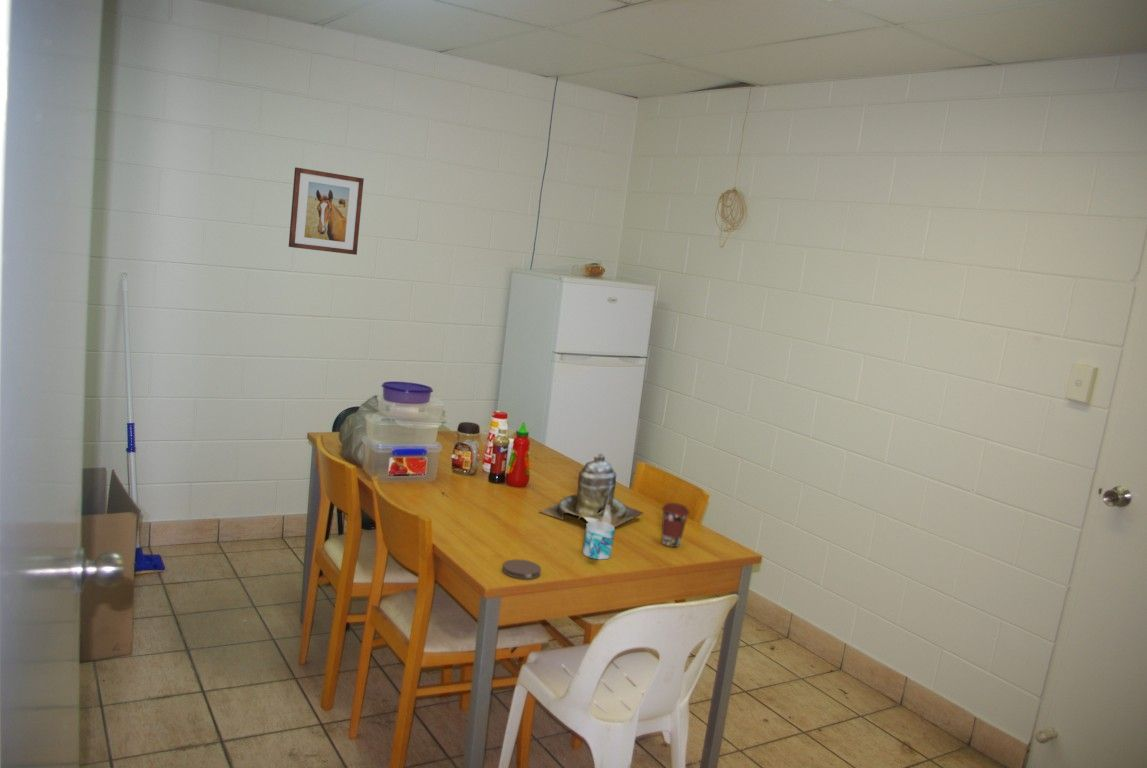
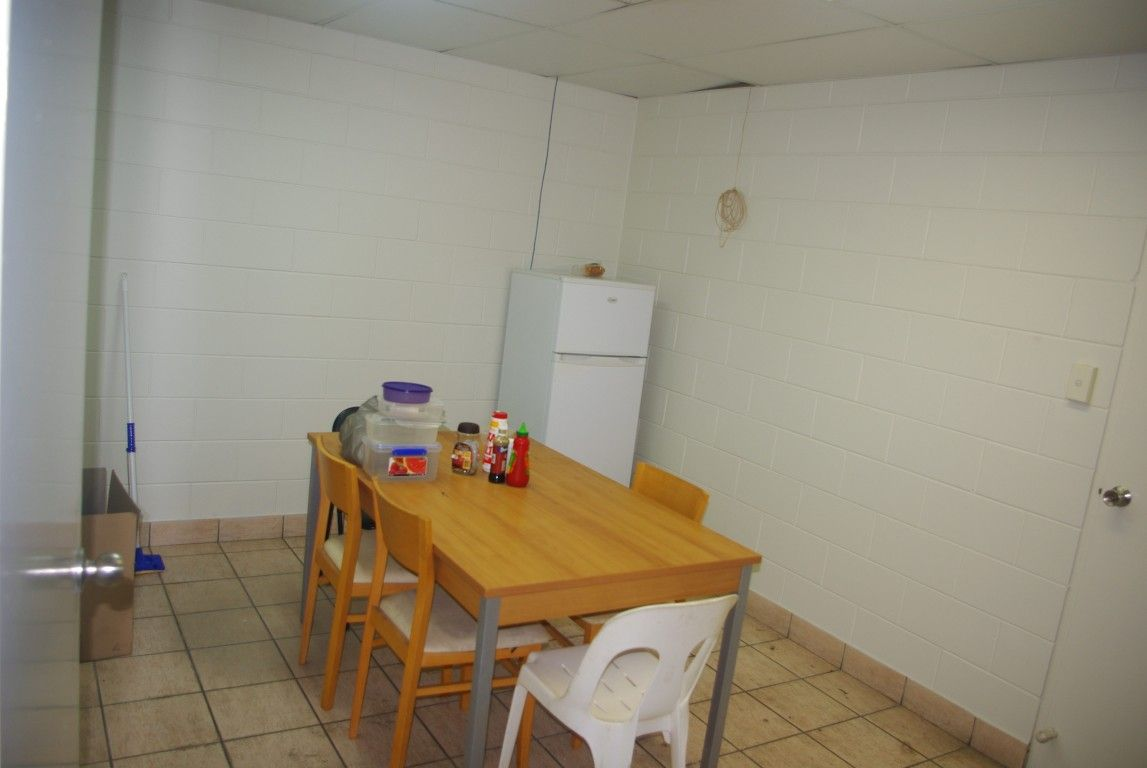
- coaster (521, 569)
- coffee cup (673, 525)
- mug (597, 542)
- wall art (326, 212)
- teapot (596, 483)
